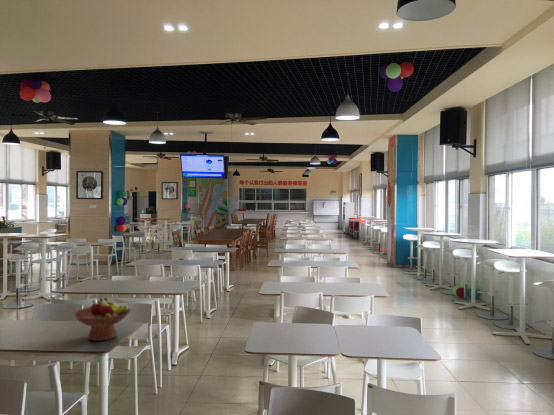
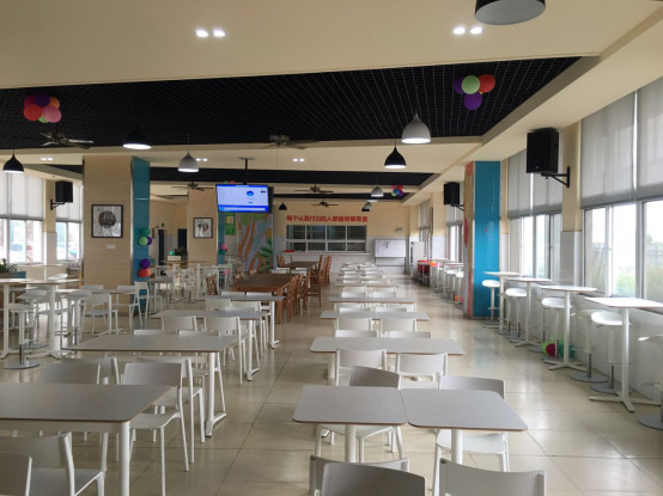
- fruit bowl (102, 319)
